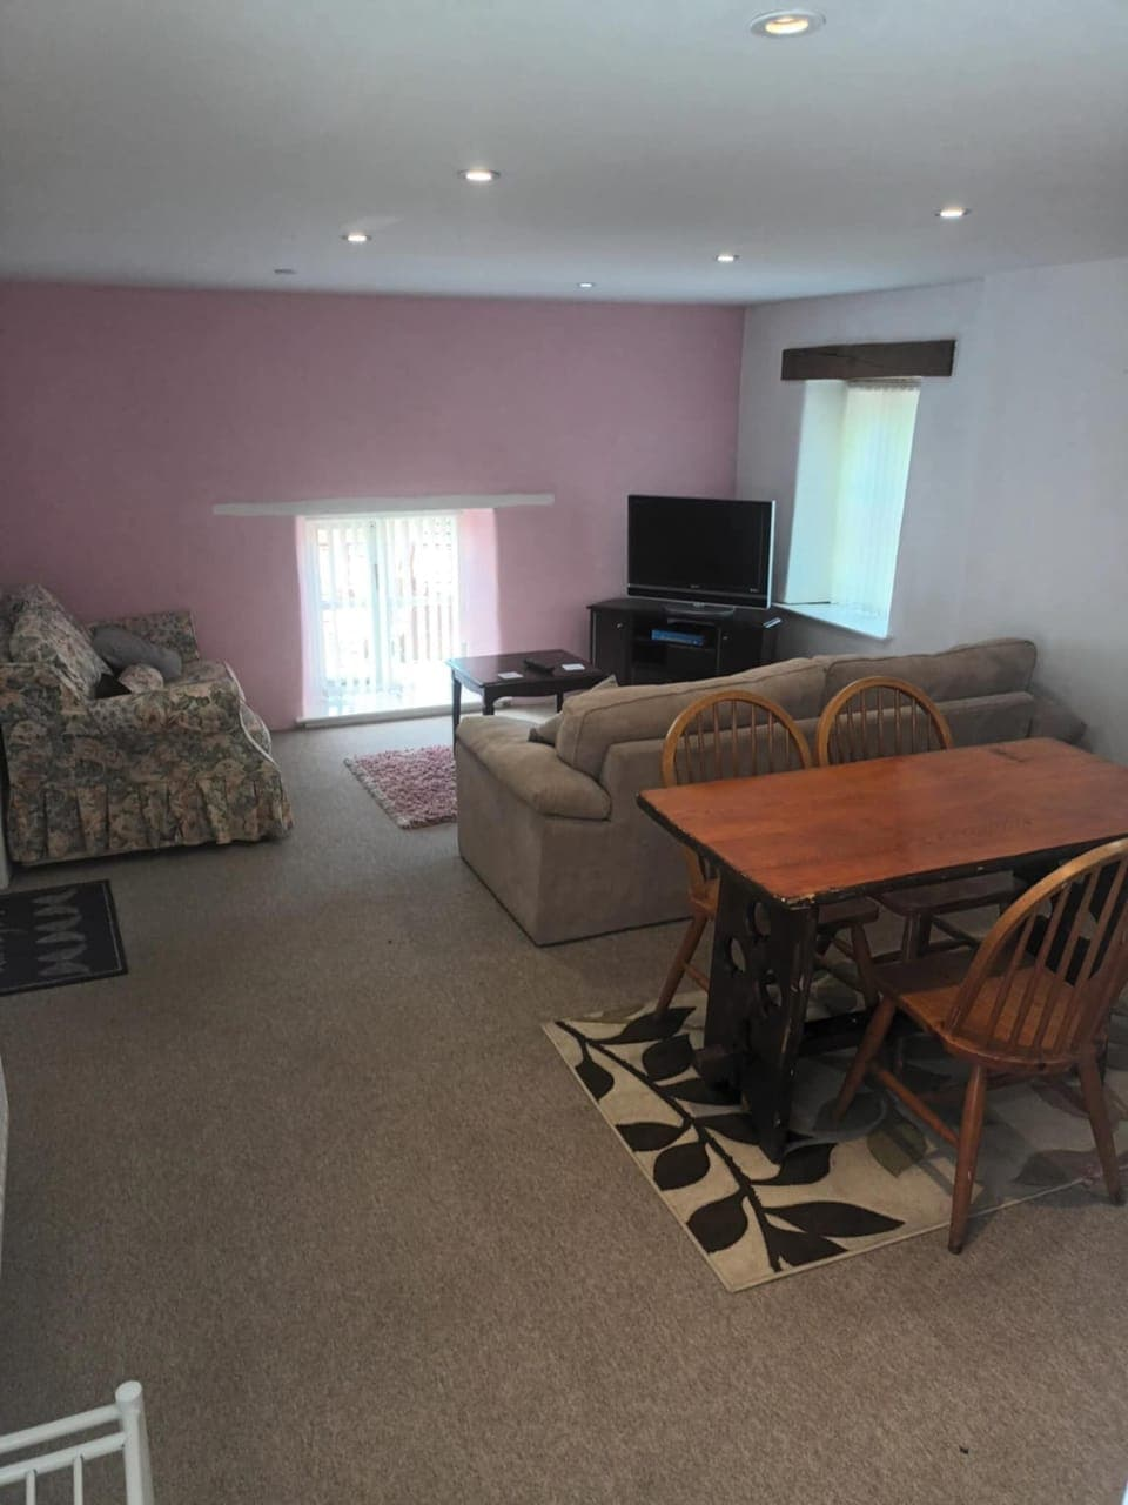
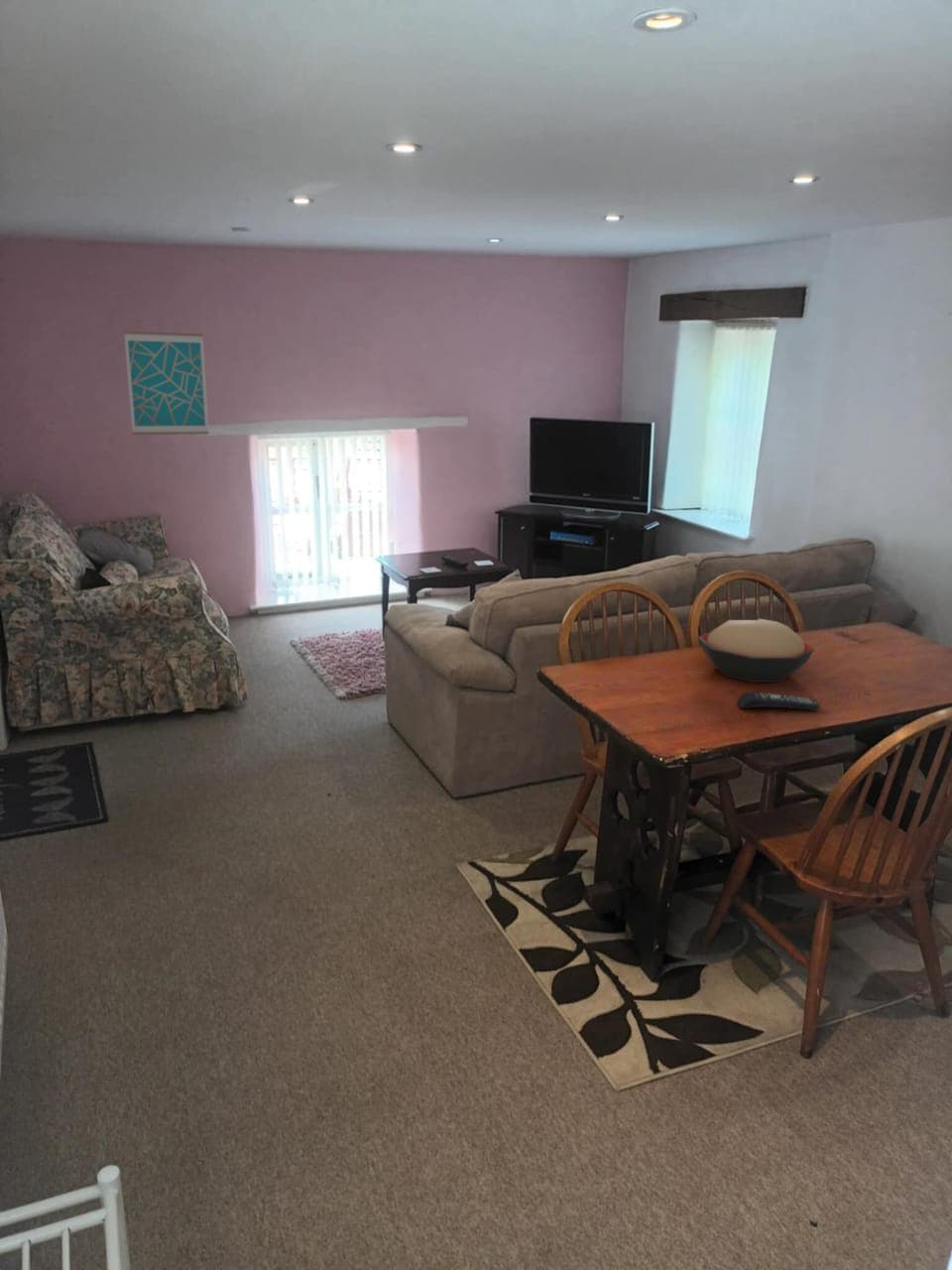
+ decorative bowl (755, 646)
+ wall art (168, 384)
+ remote control (778, 701)
